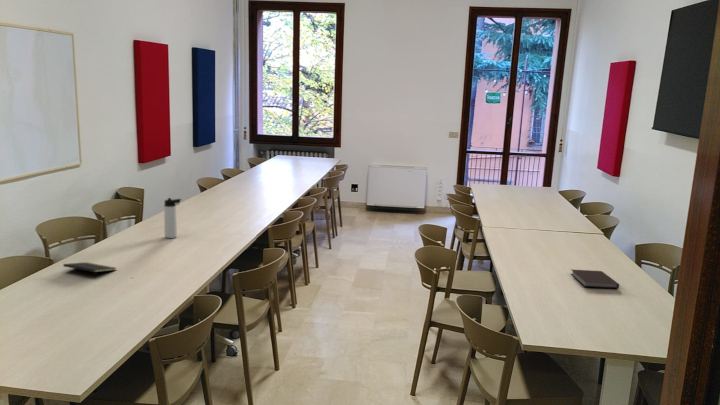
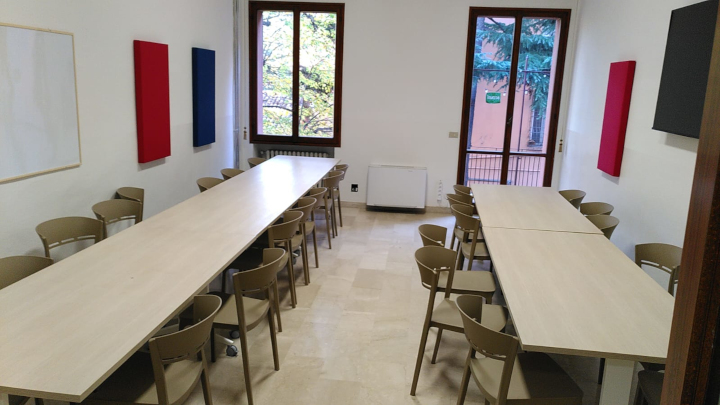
- thermos bottle (173, 218)
- notepad (90, 267)
- notebook (593, 278)
